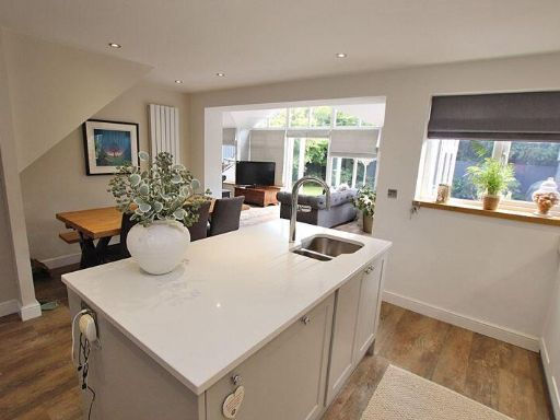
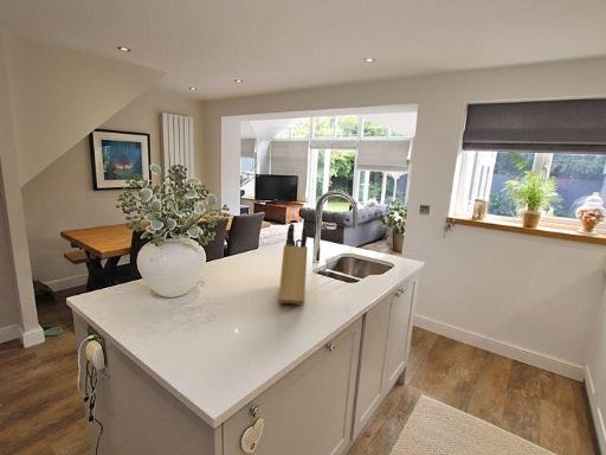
+ knife block (294, 259)
